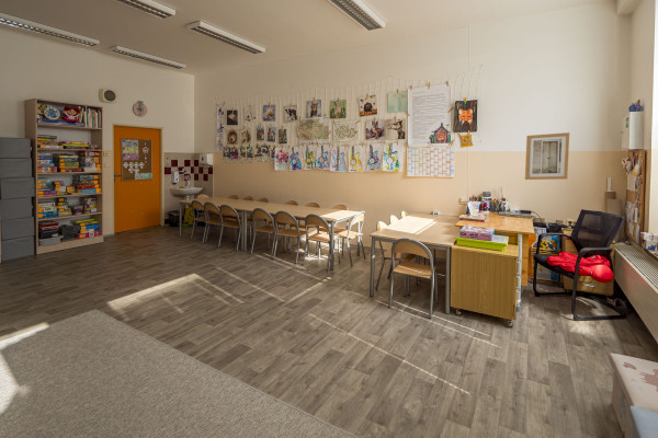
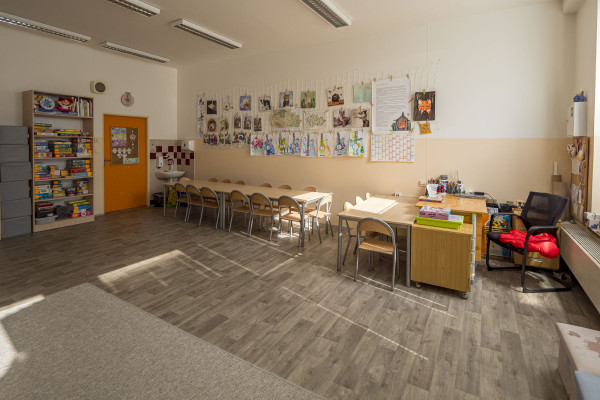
- wall art (546, 157)
